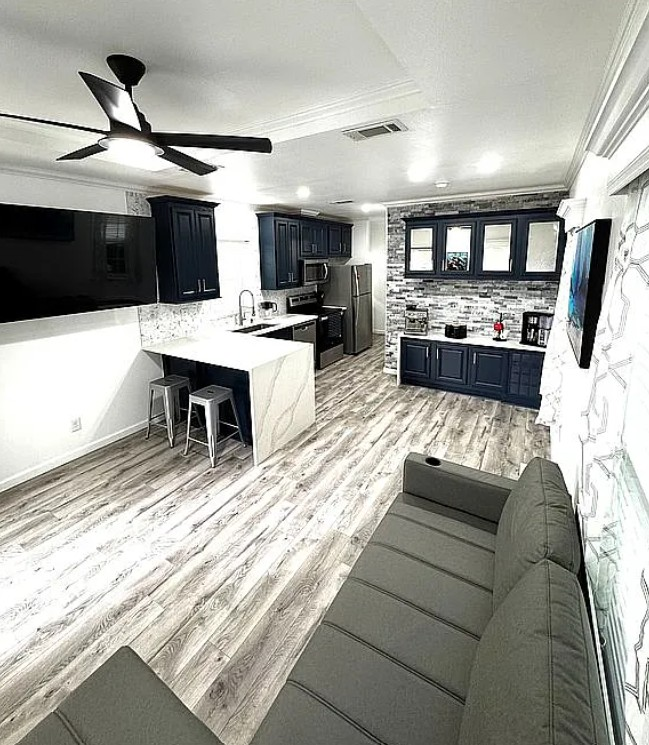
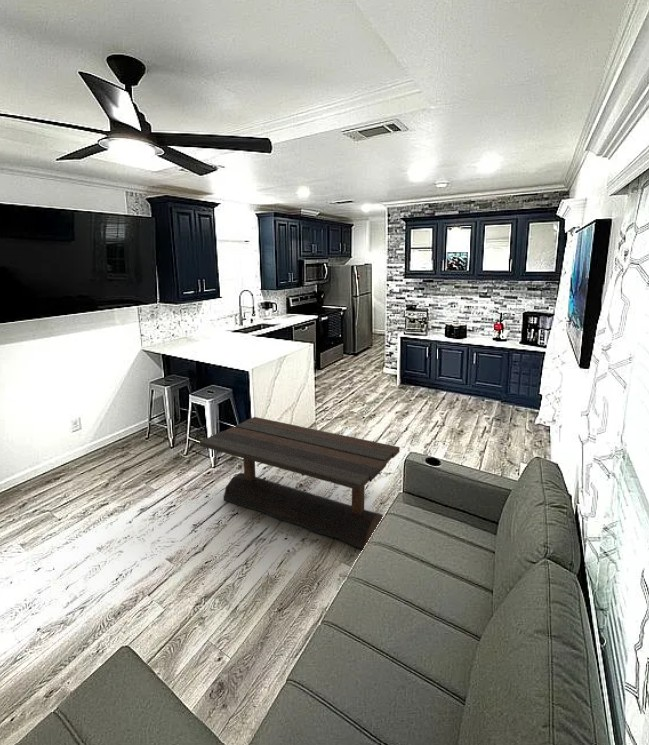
+ coffee table (298, 473)
